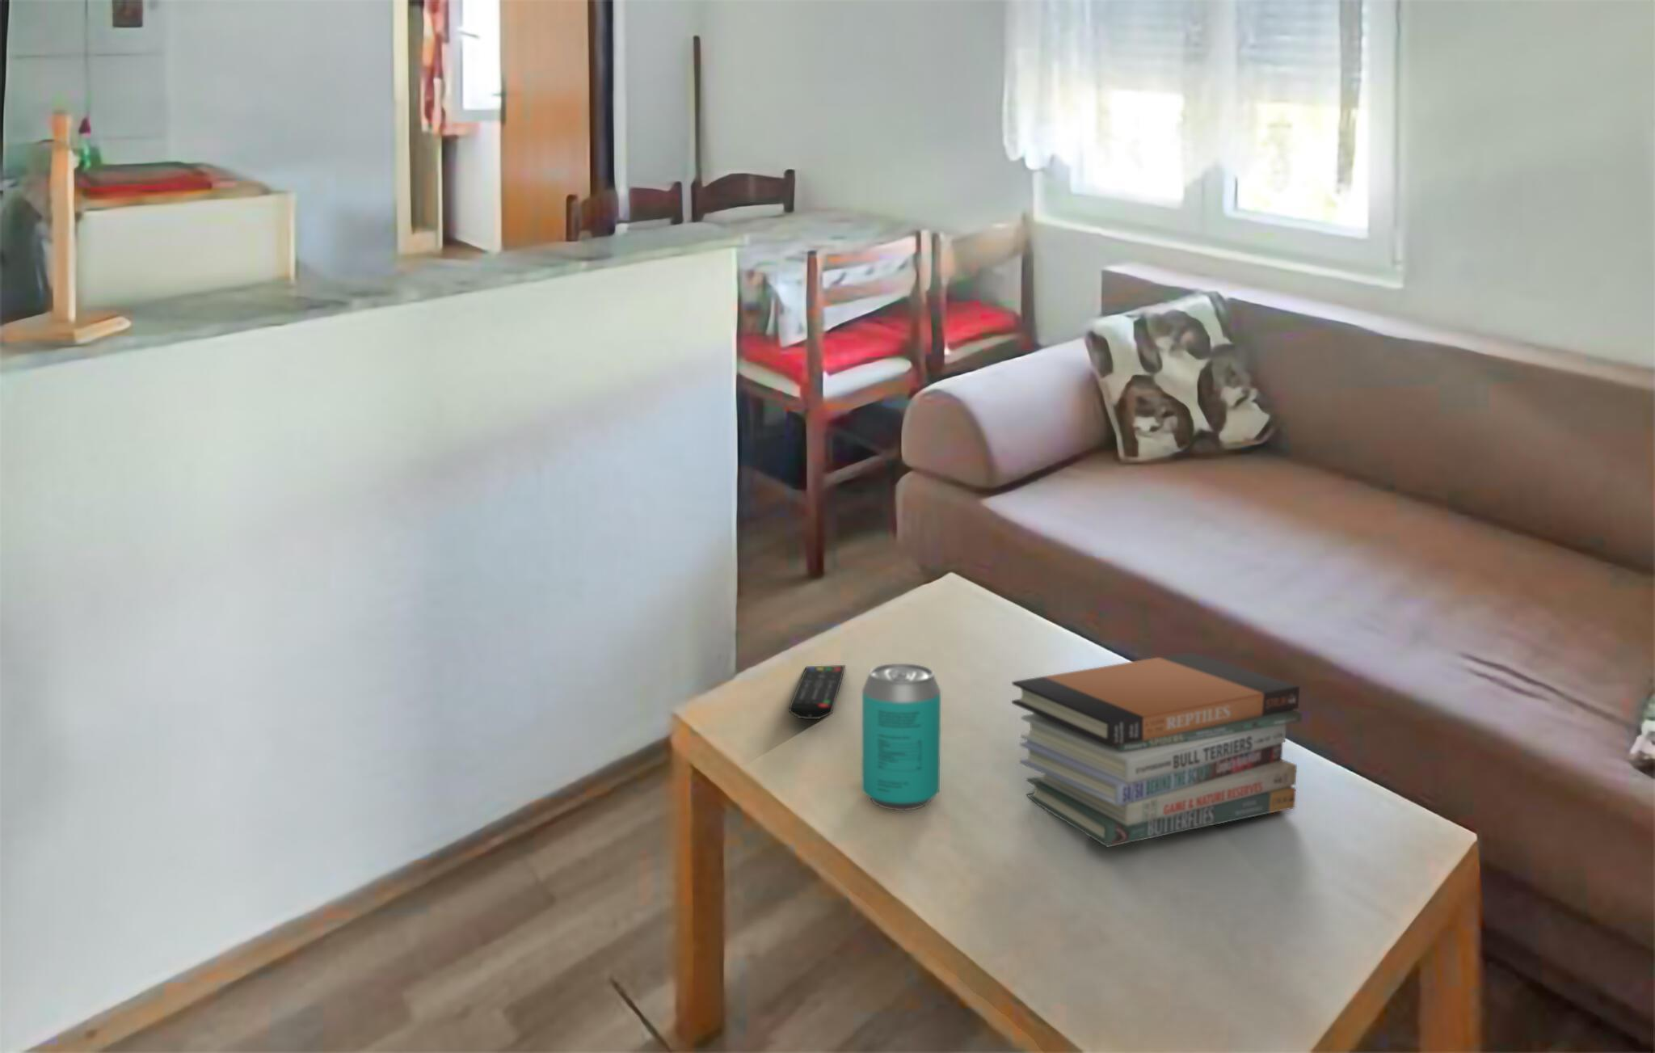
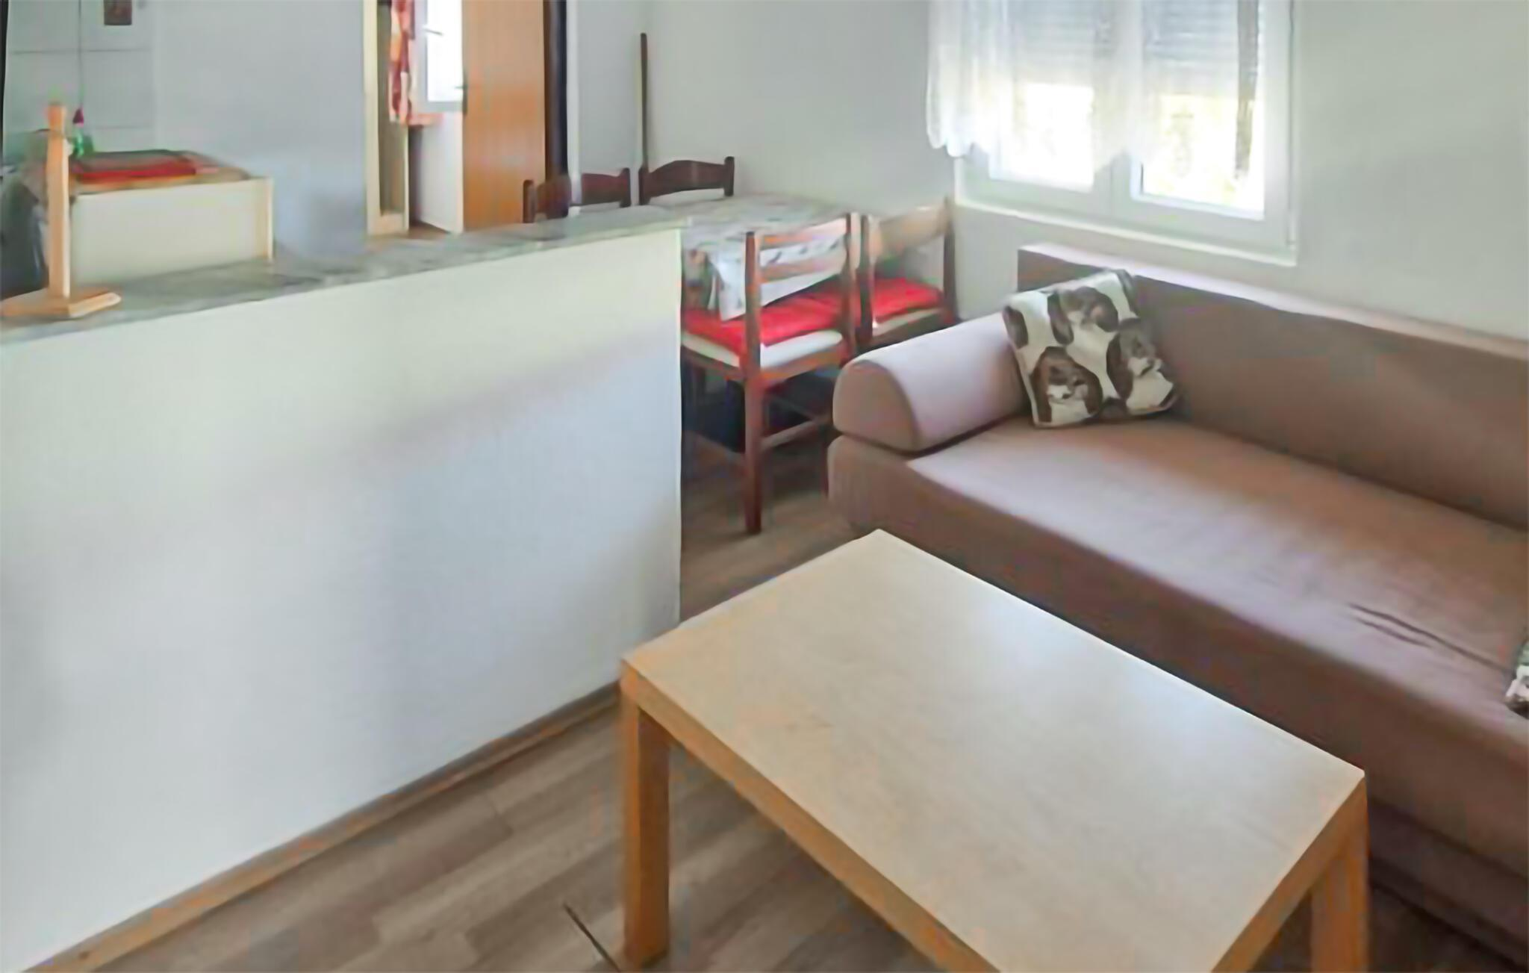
- remote control (819, 686)
- beverage can (901, 736)
- book stack (1154, 743)
